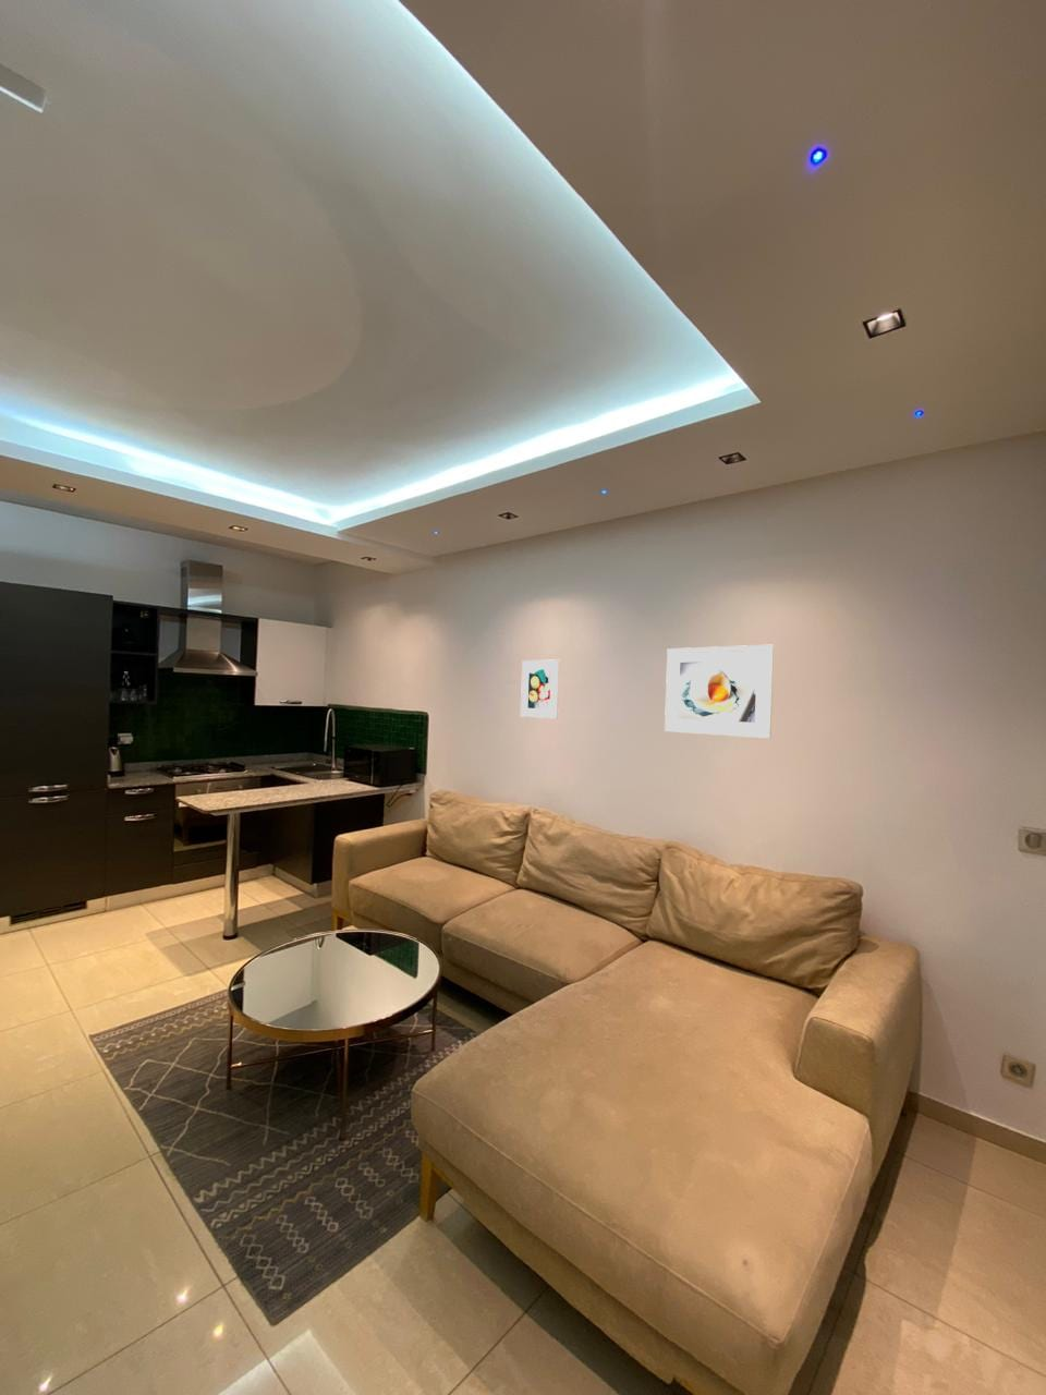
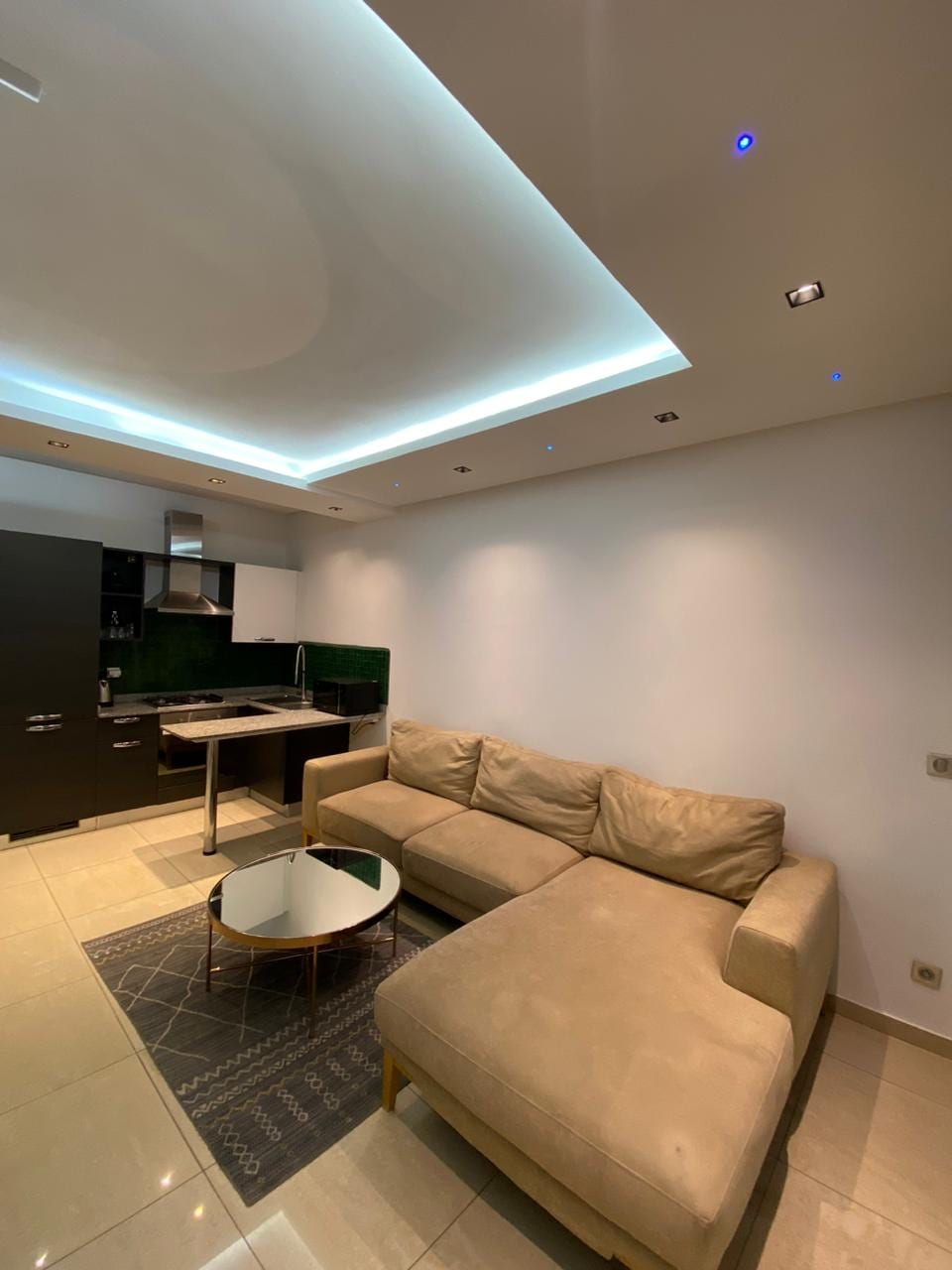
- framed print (716, 691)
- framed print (539, 689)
